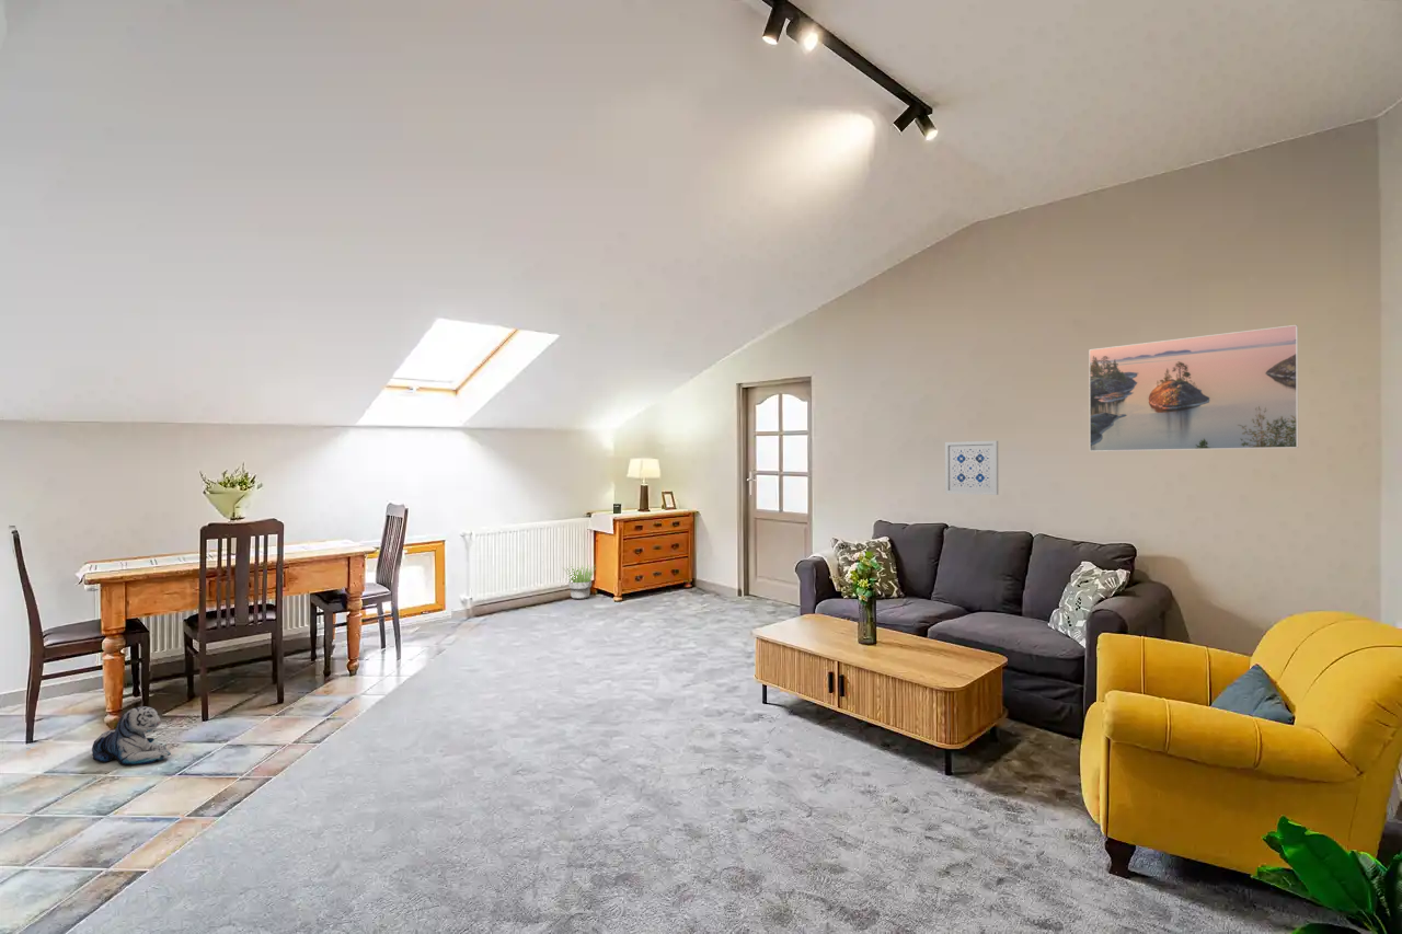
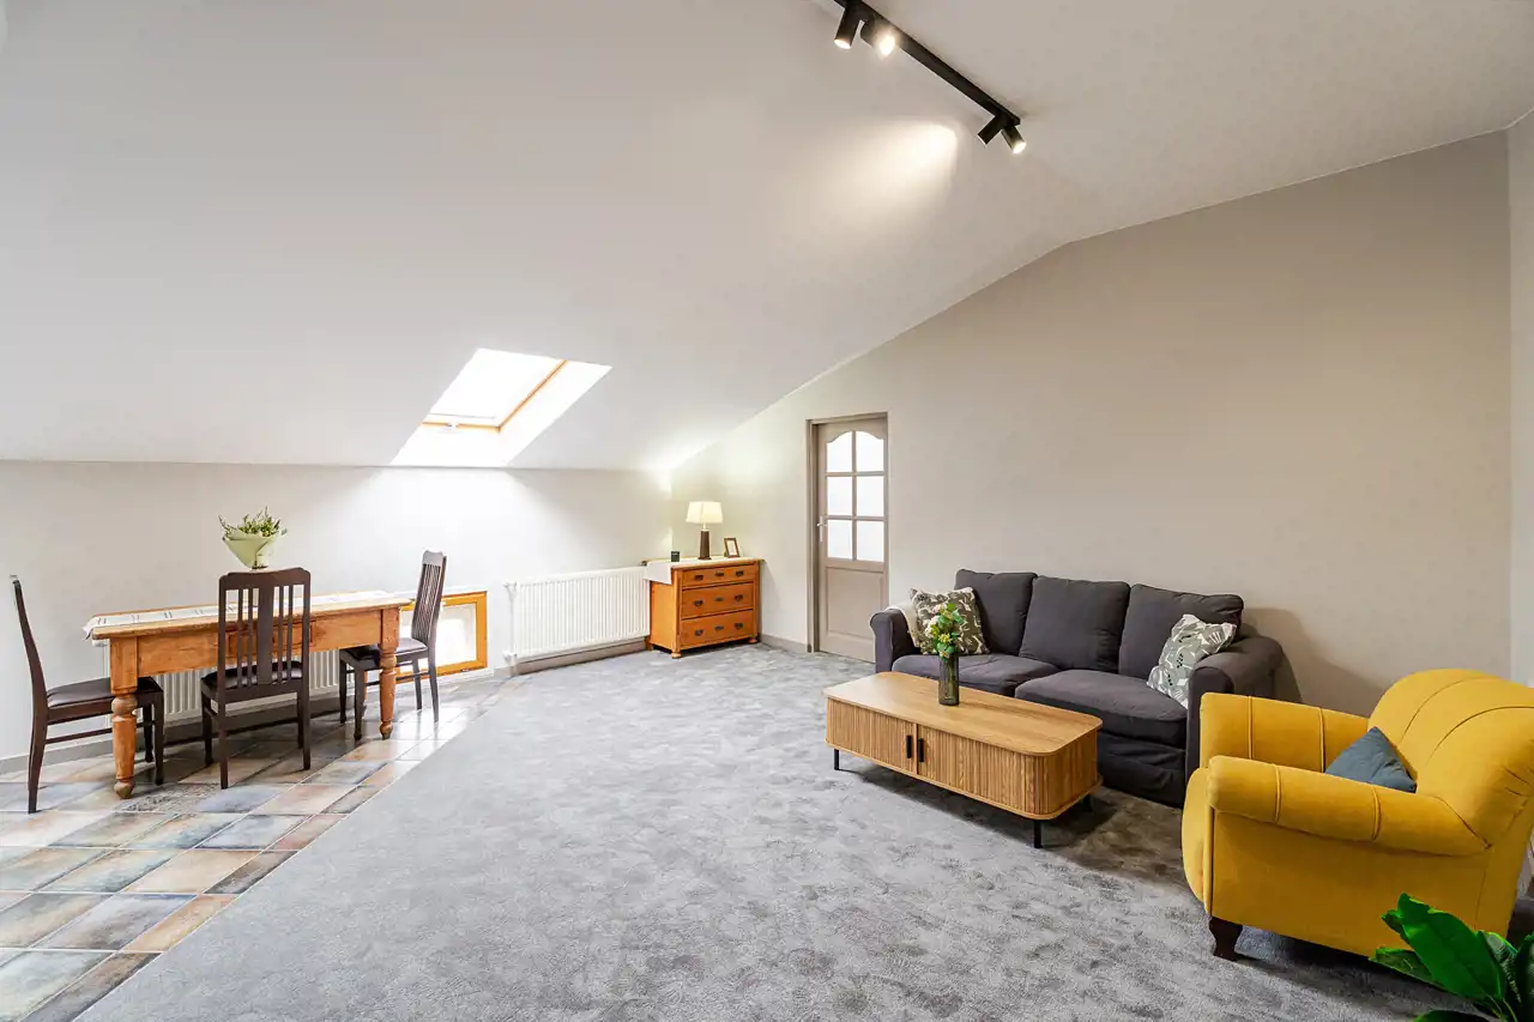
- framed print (1184, 394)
- wall art (970, 468)
- potted plant (579, 581)
- plush toy (136, 729)
